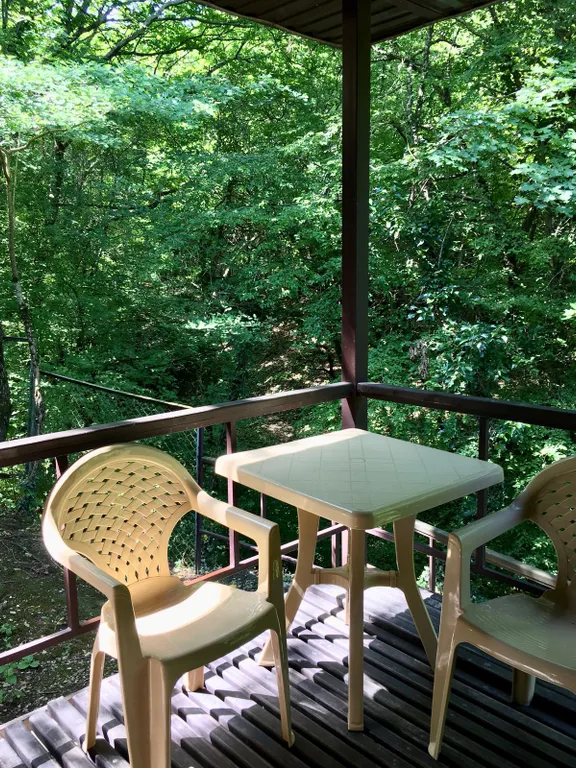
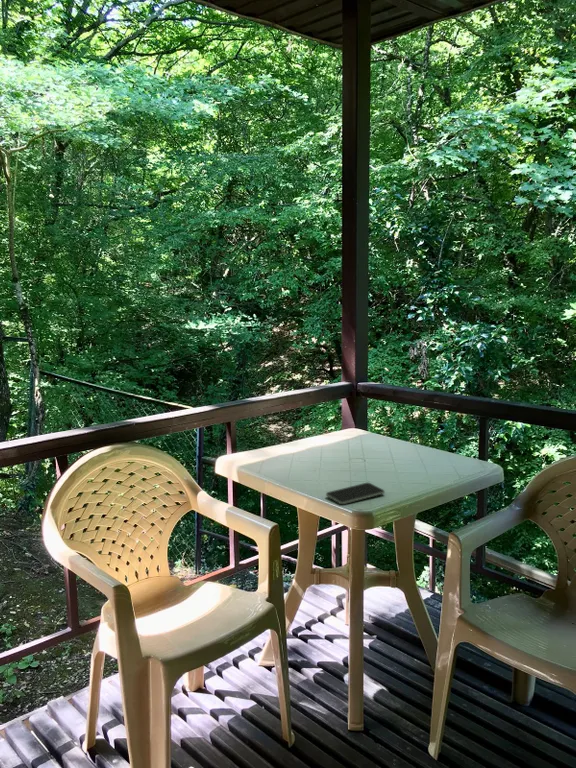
+ smartphone (355, 493)
